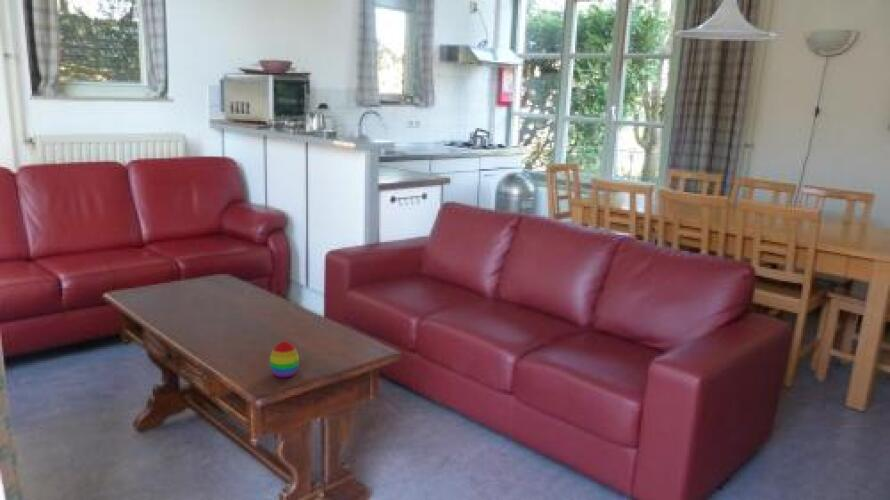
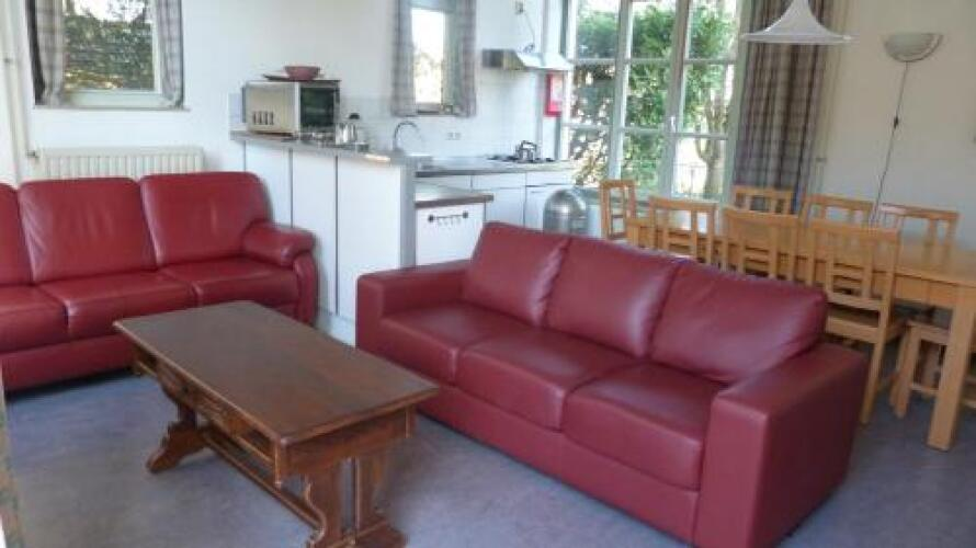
- decorative egg (284, 357)
